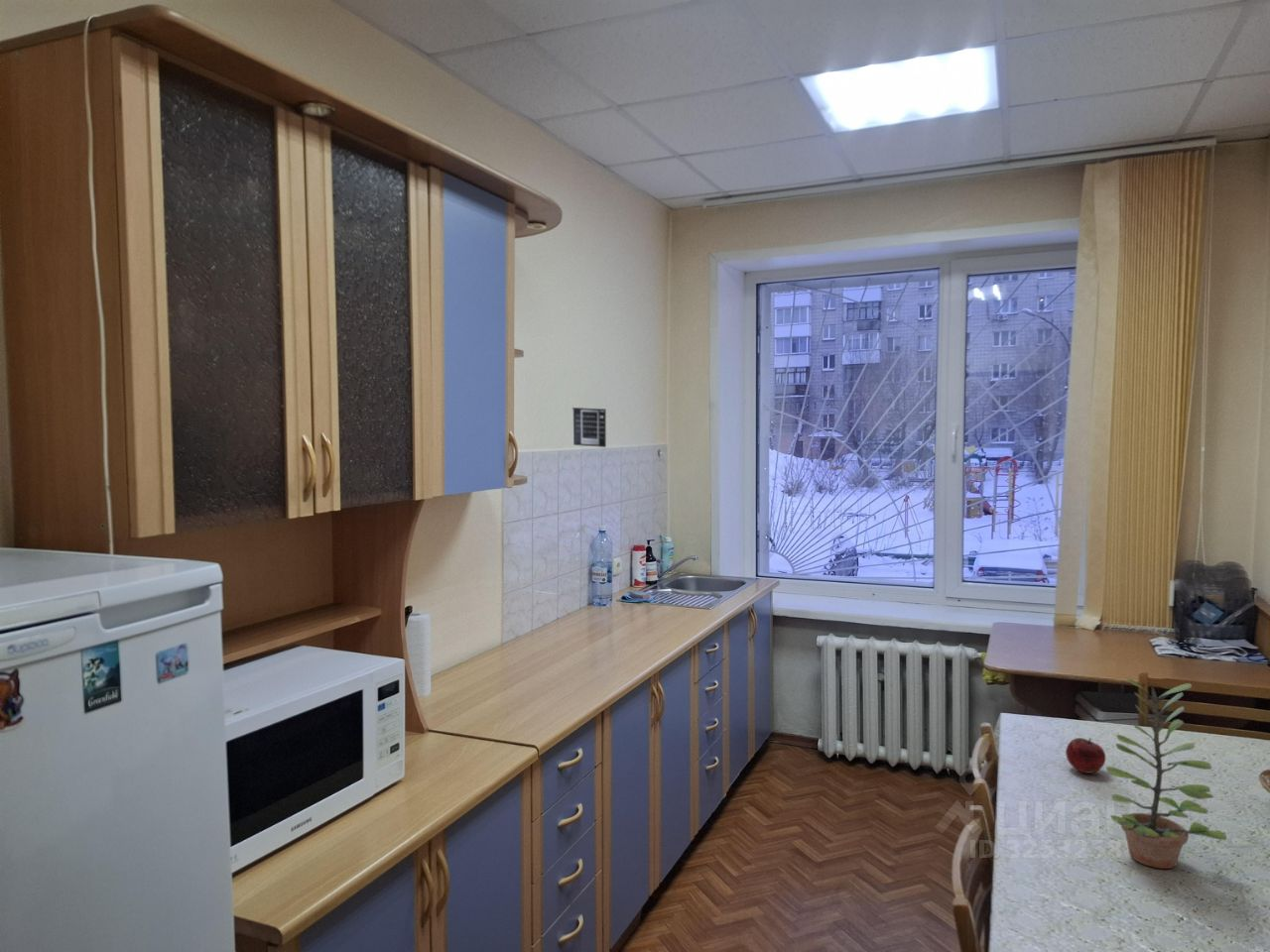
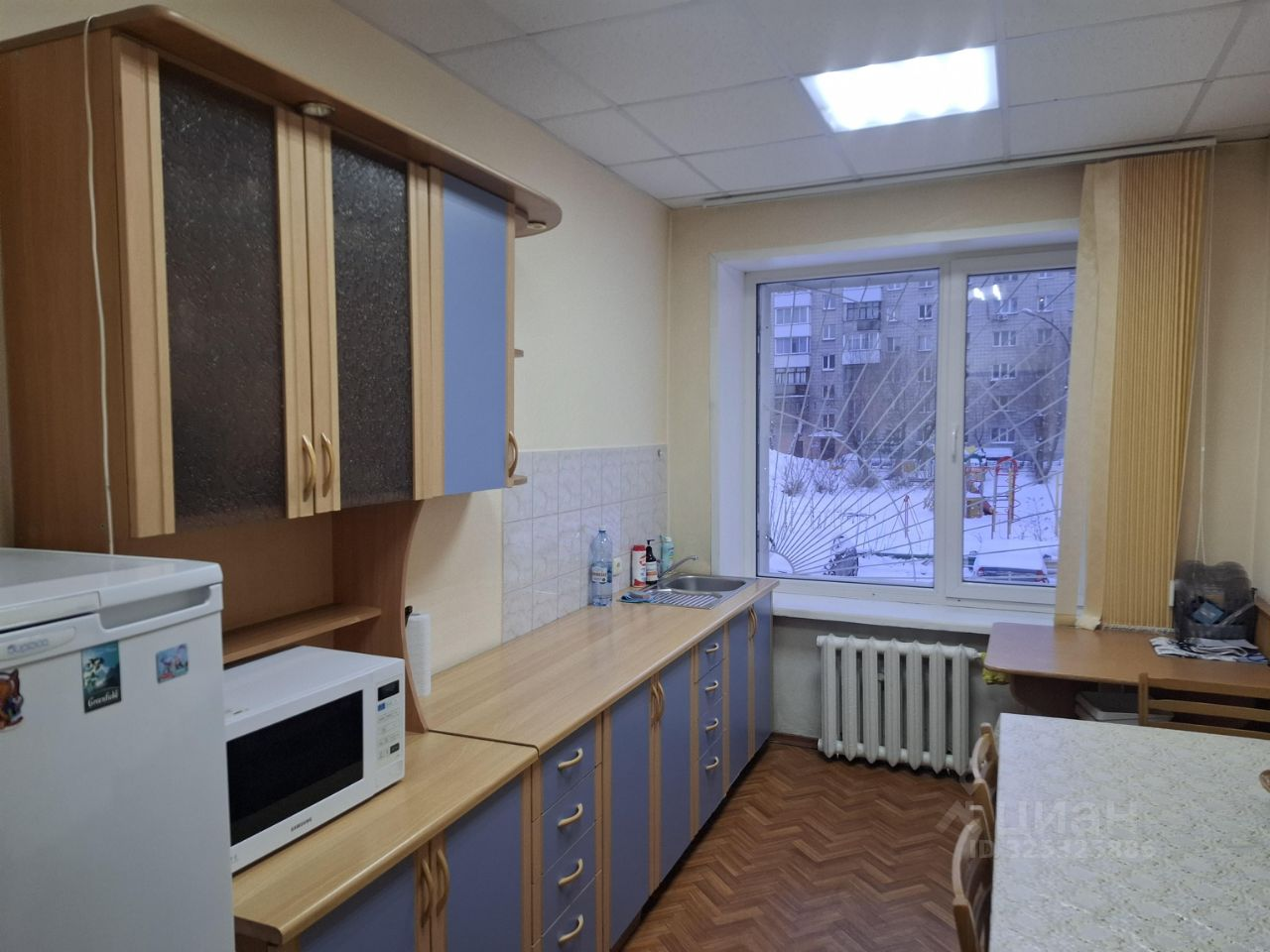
- plant (1166, 771)
- fruit (1085, 754)
- calendar (589, 427)
